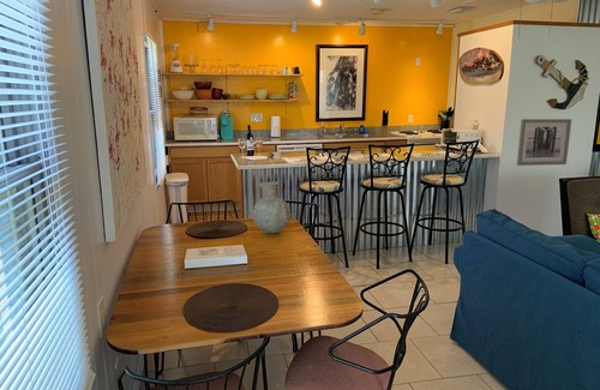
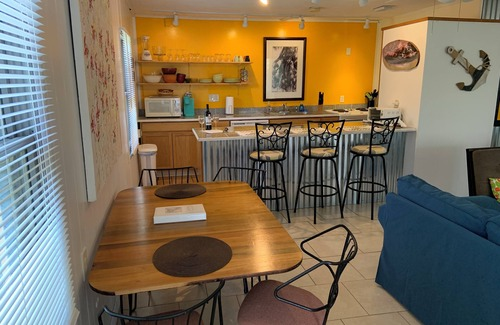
- wall art (544, 142)
- vase (271, 208)
